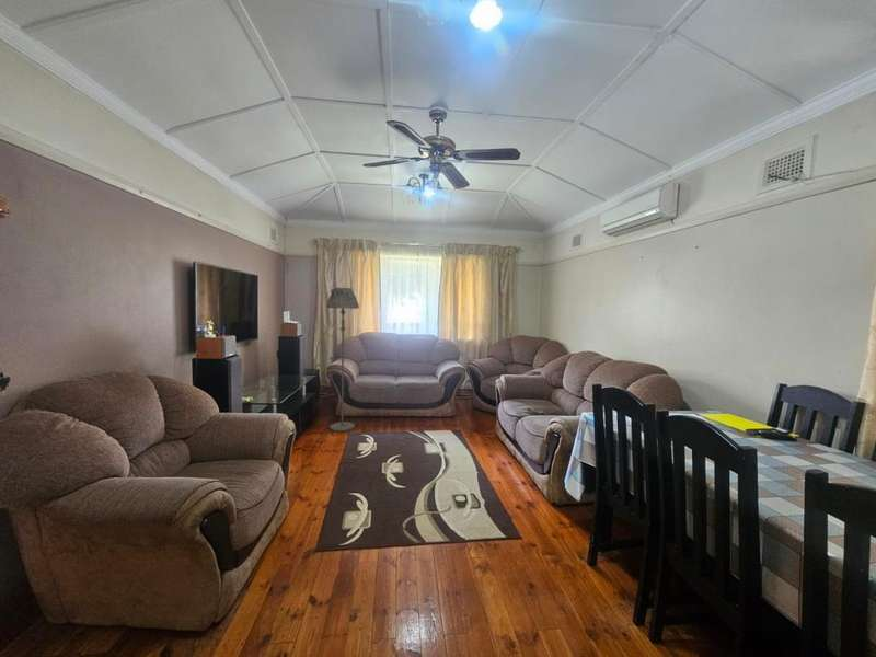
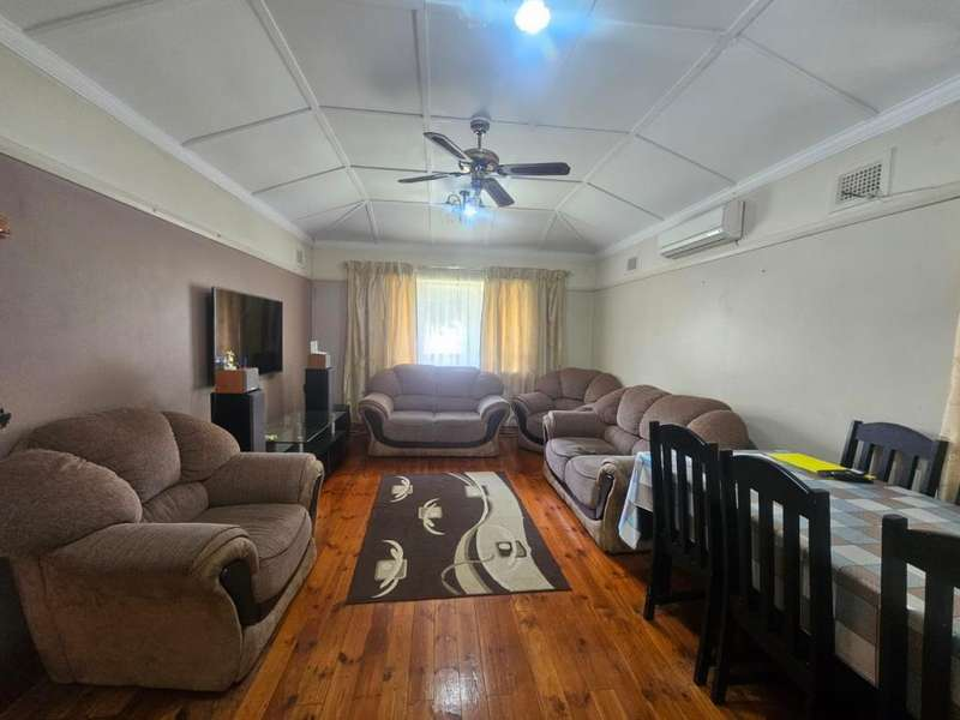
- floor lamp (342, 358)
